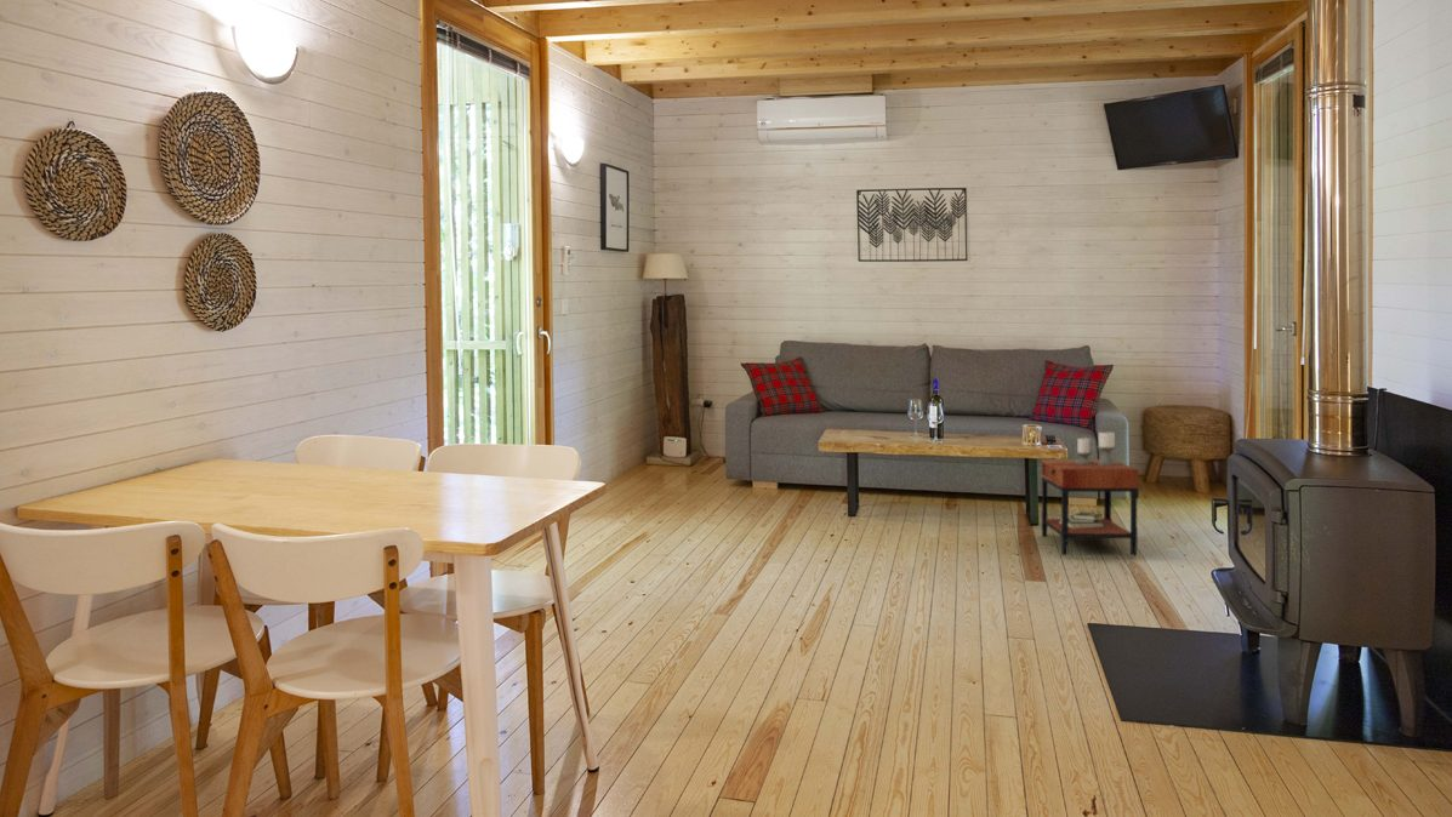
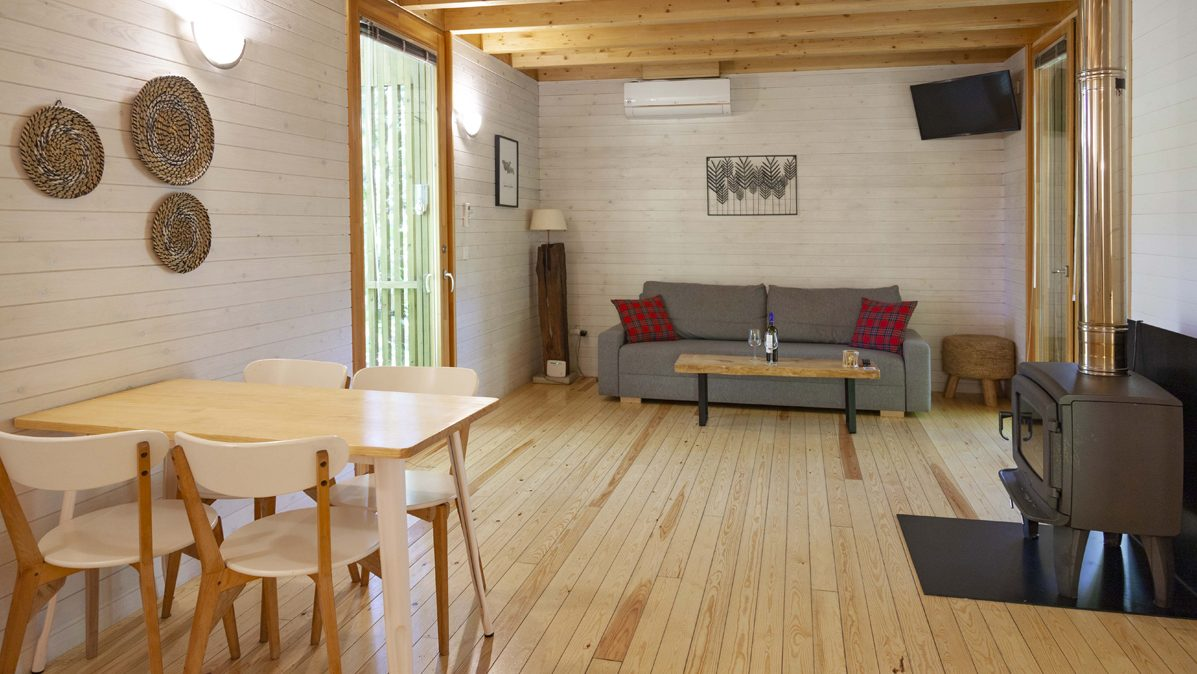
- side table (1087, 489)
